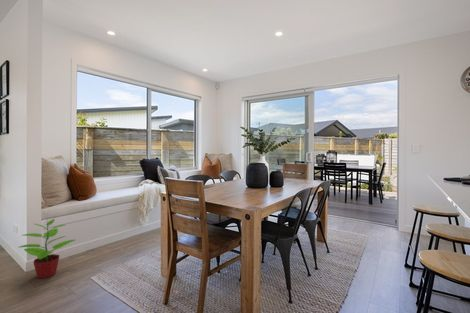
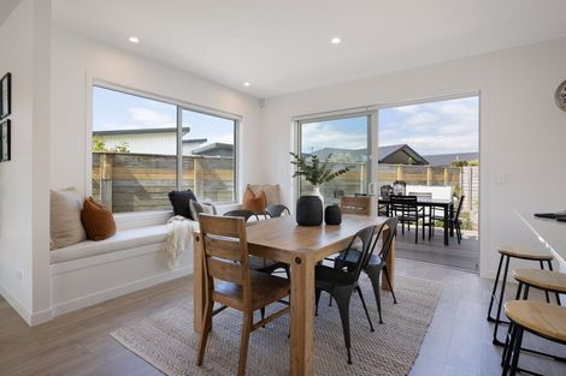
- potted plant (47, 244)
